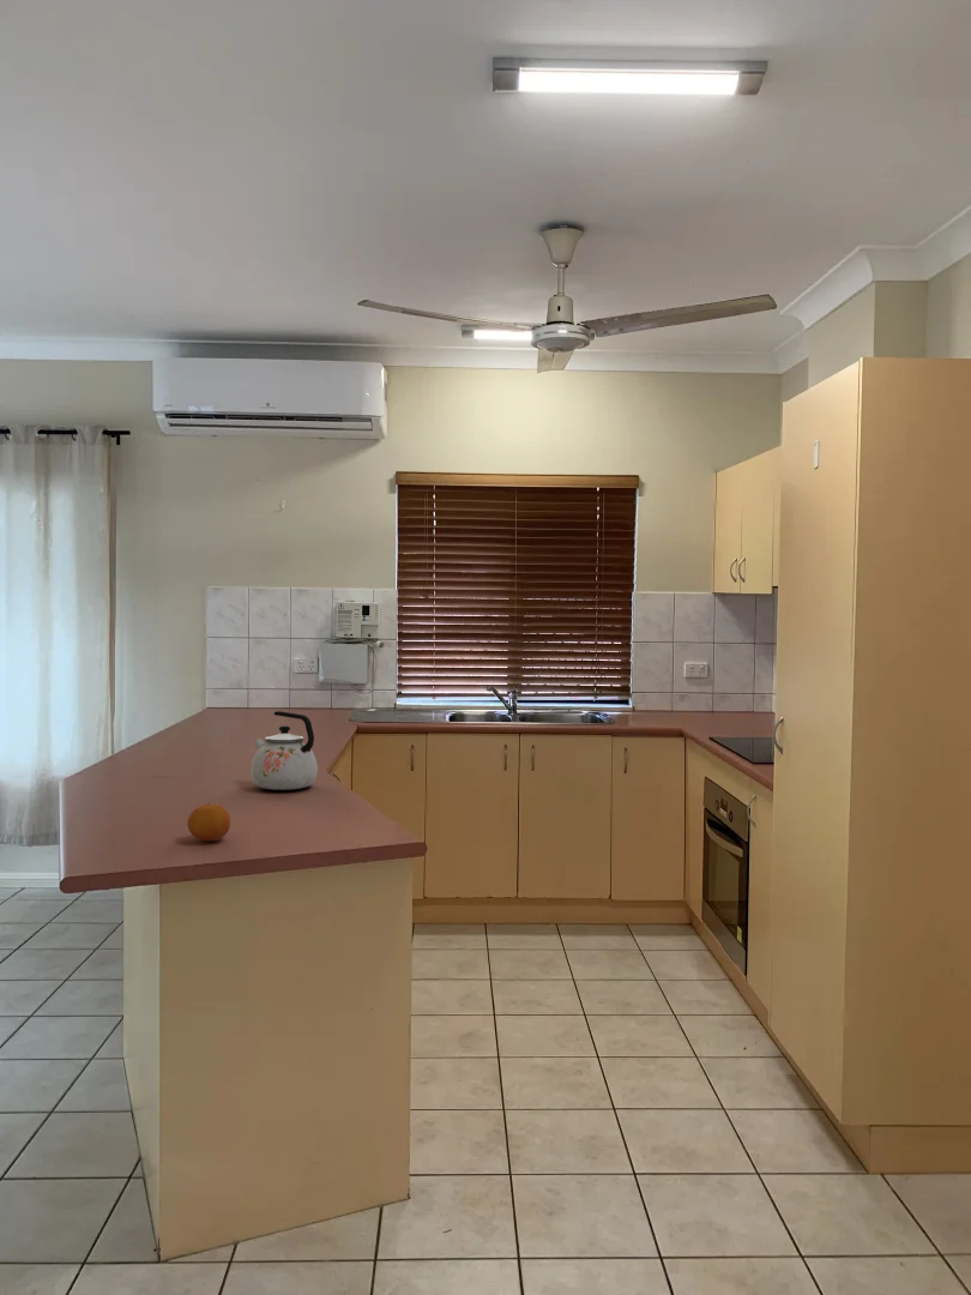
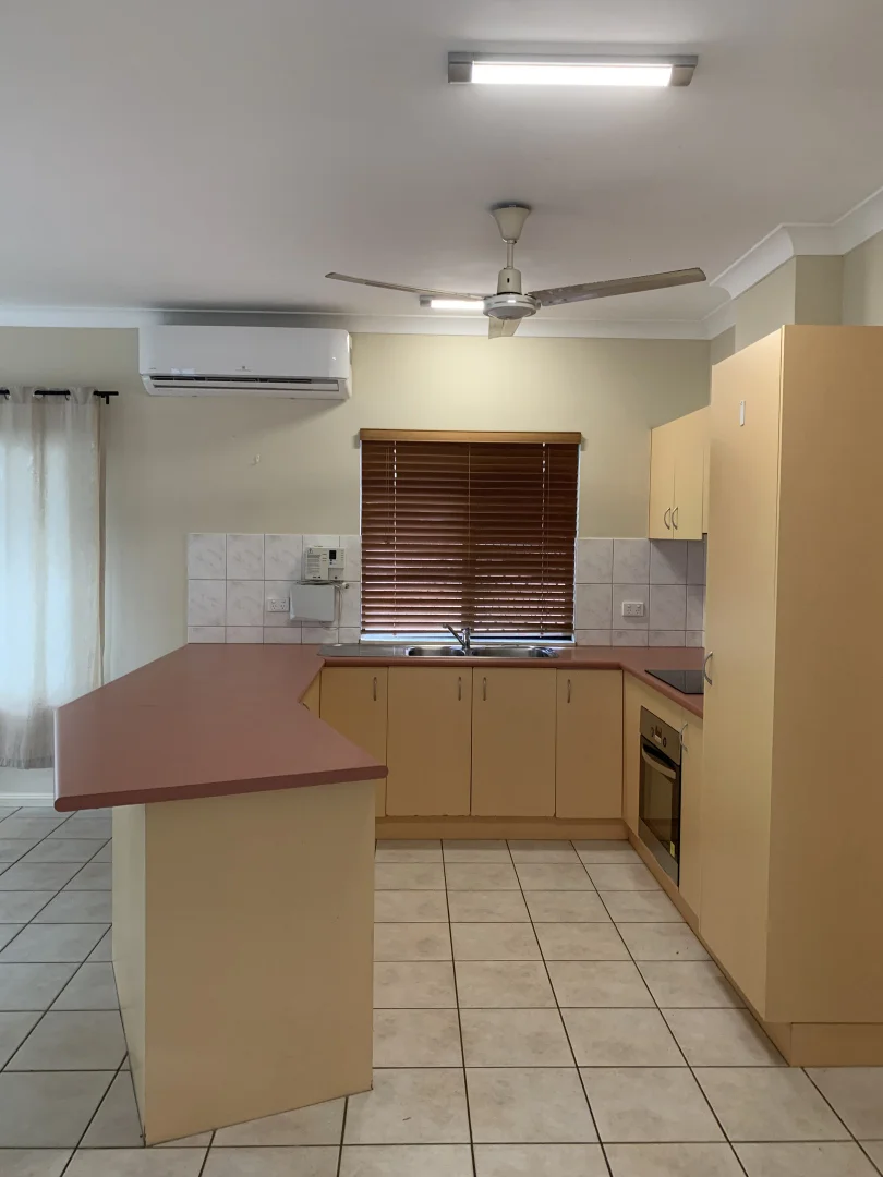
- kettle (283, 749)
- fruit (209, 821)
